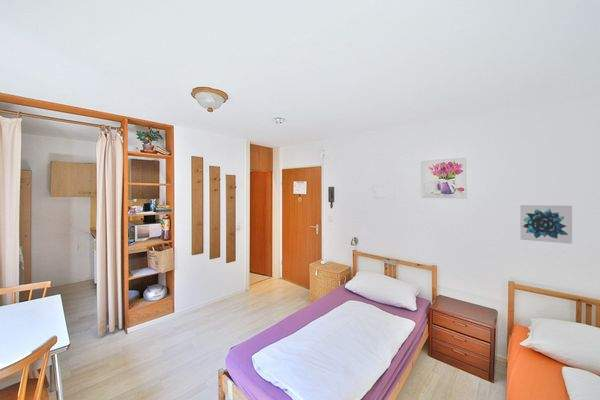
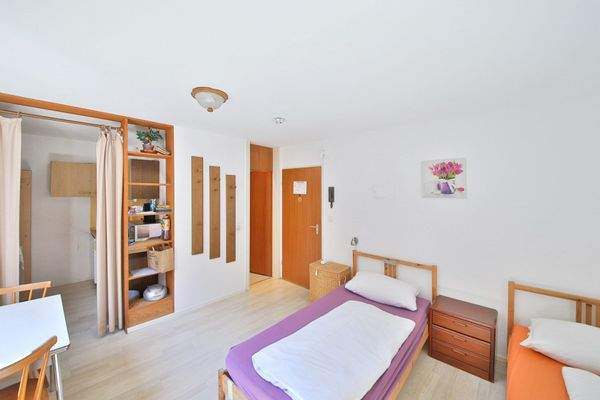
- wall art (544, 223)
